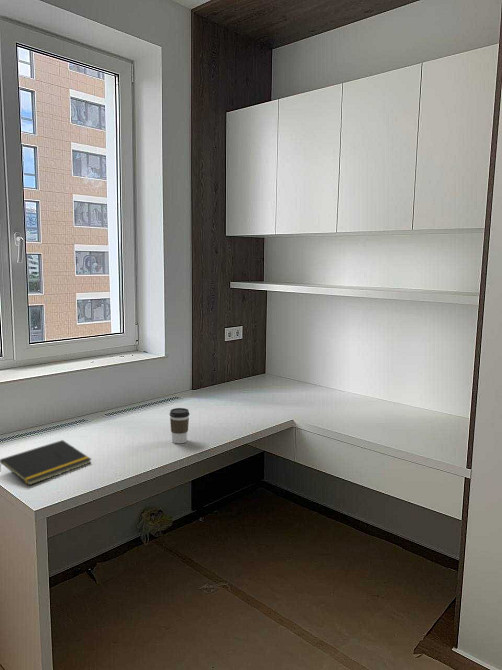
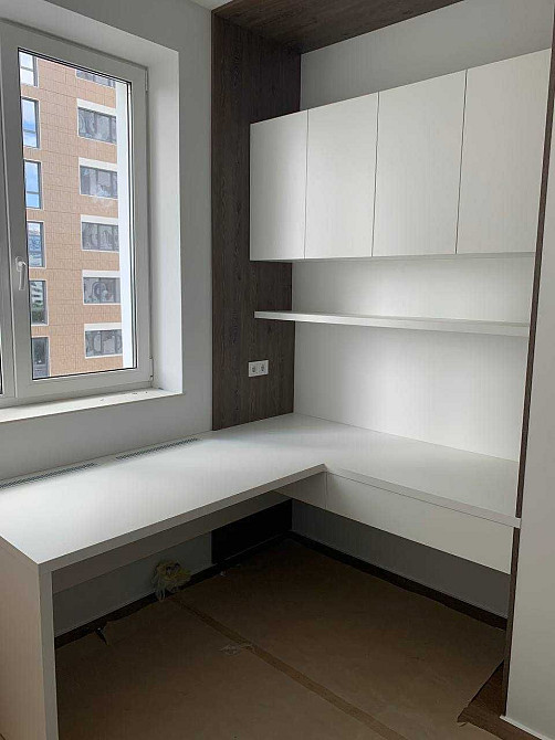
- notepad (47, 460)
- coffee cup (179, 425)
